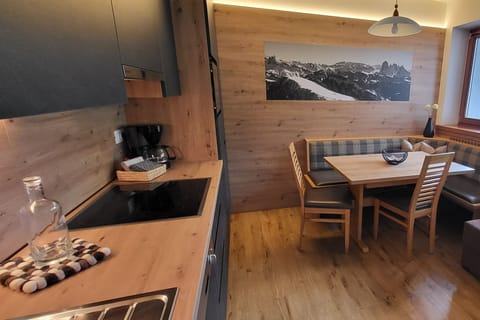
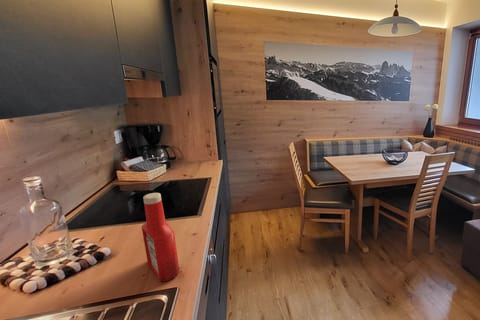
+ soap bottle (157, 233)
